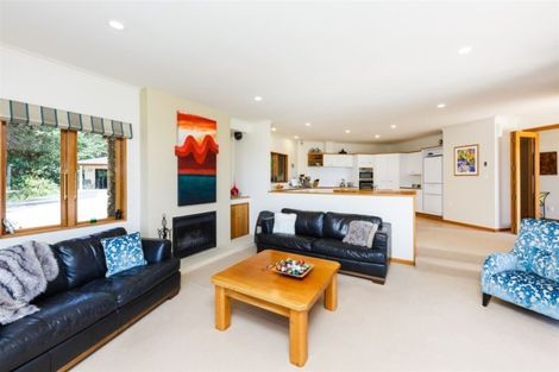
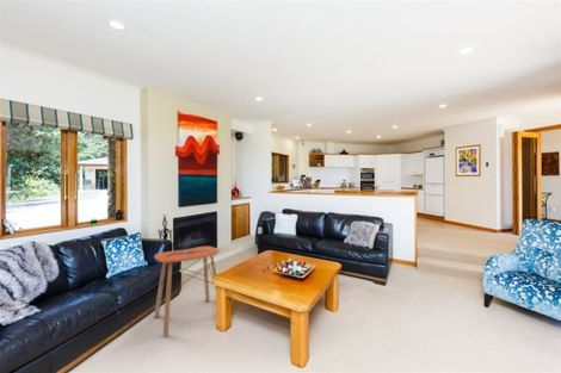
+ side table (185, 281)
